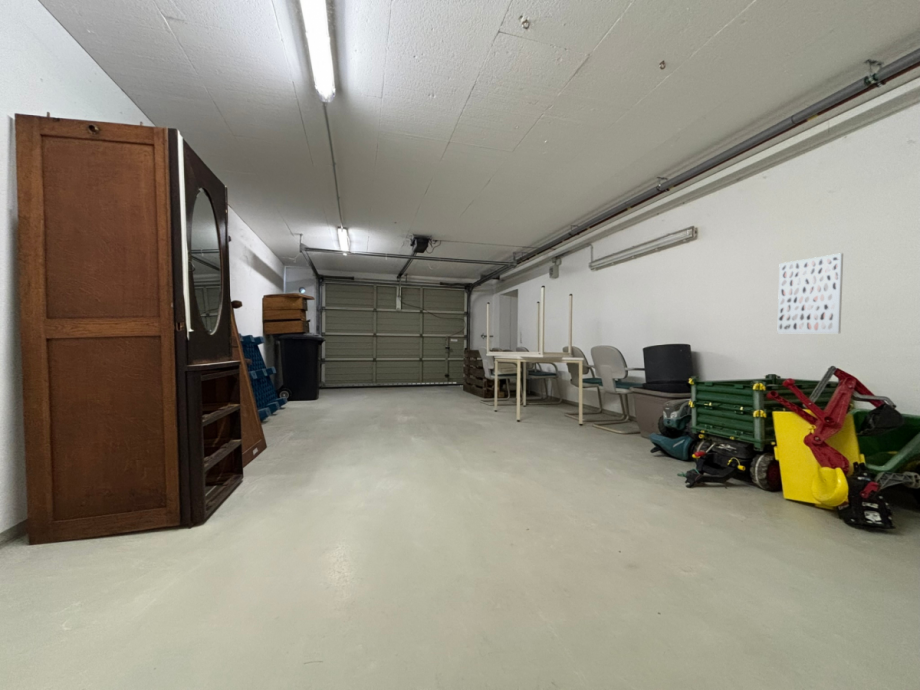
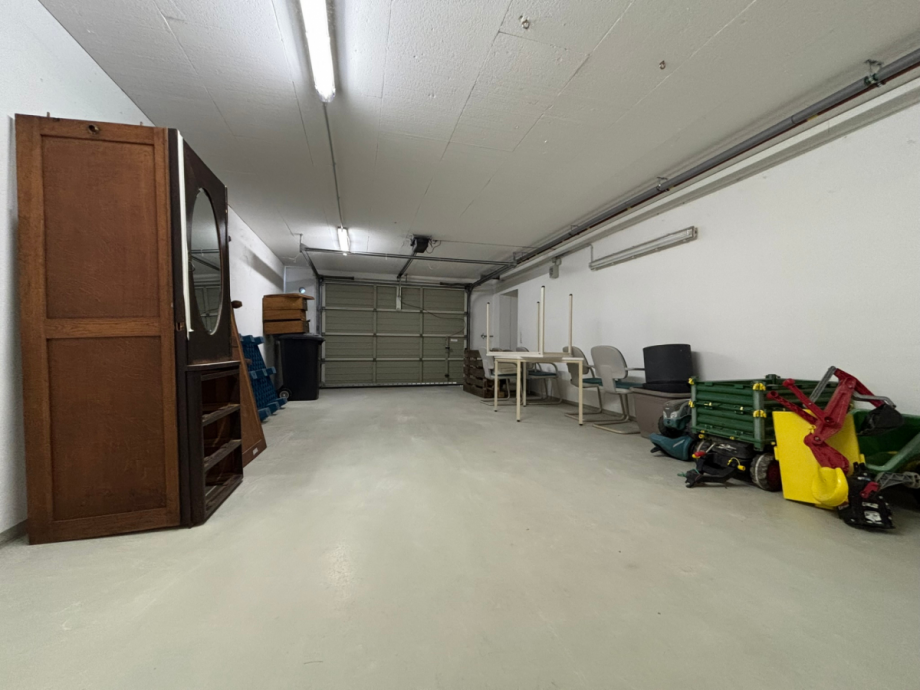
- wall art (808, 296)
